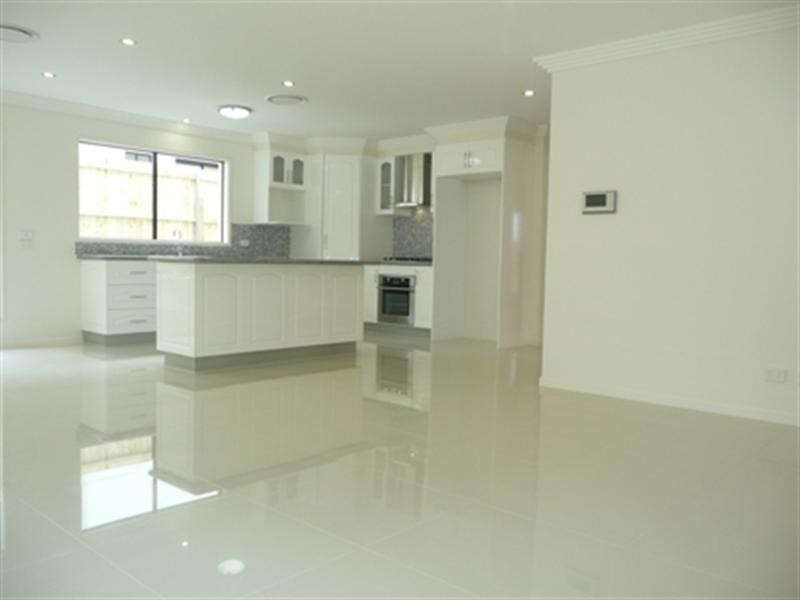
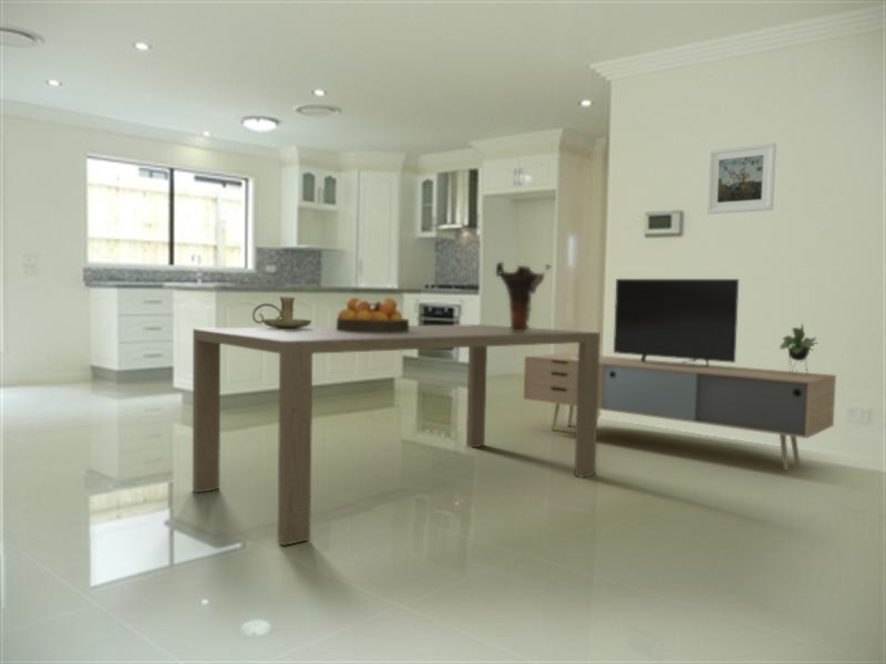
+ candle holder (281, 312)
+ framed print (740, 179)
+ fruit bowl (372, 313)
+ dining table (398, 350)
+ vase (523, 297)
+ media console (667, 362)
